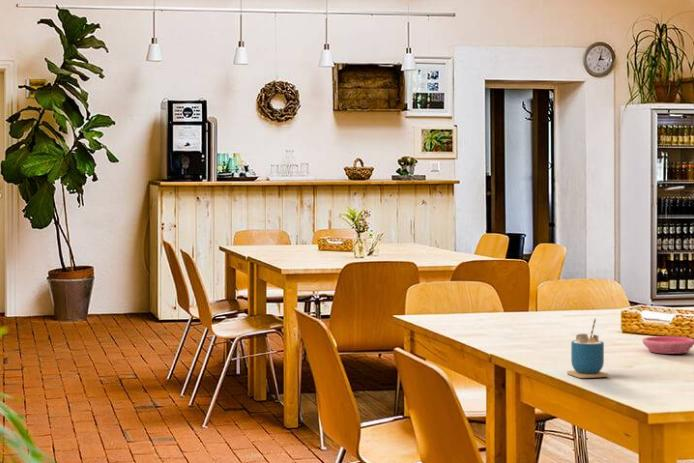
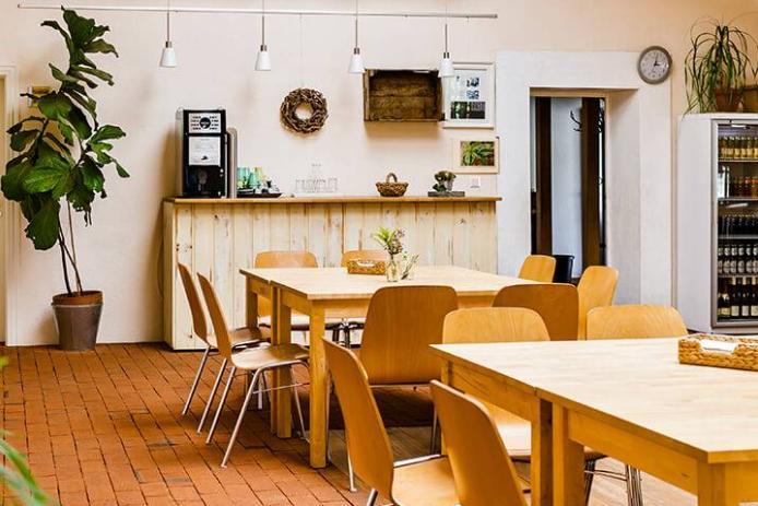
- cup (587, 347)
- saucer (668, 345)
